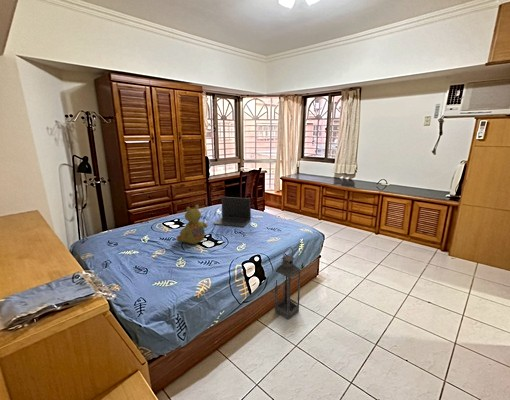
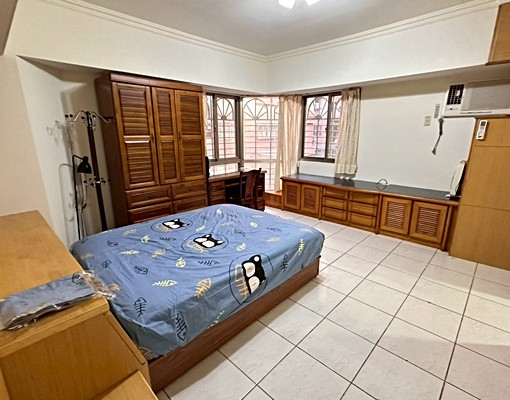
- stuffed bear (190, 223)
- lantern (286, 280)
- laptop (232, 211)
